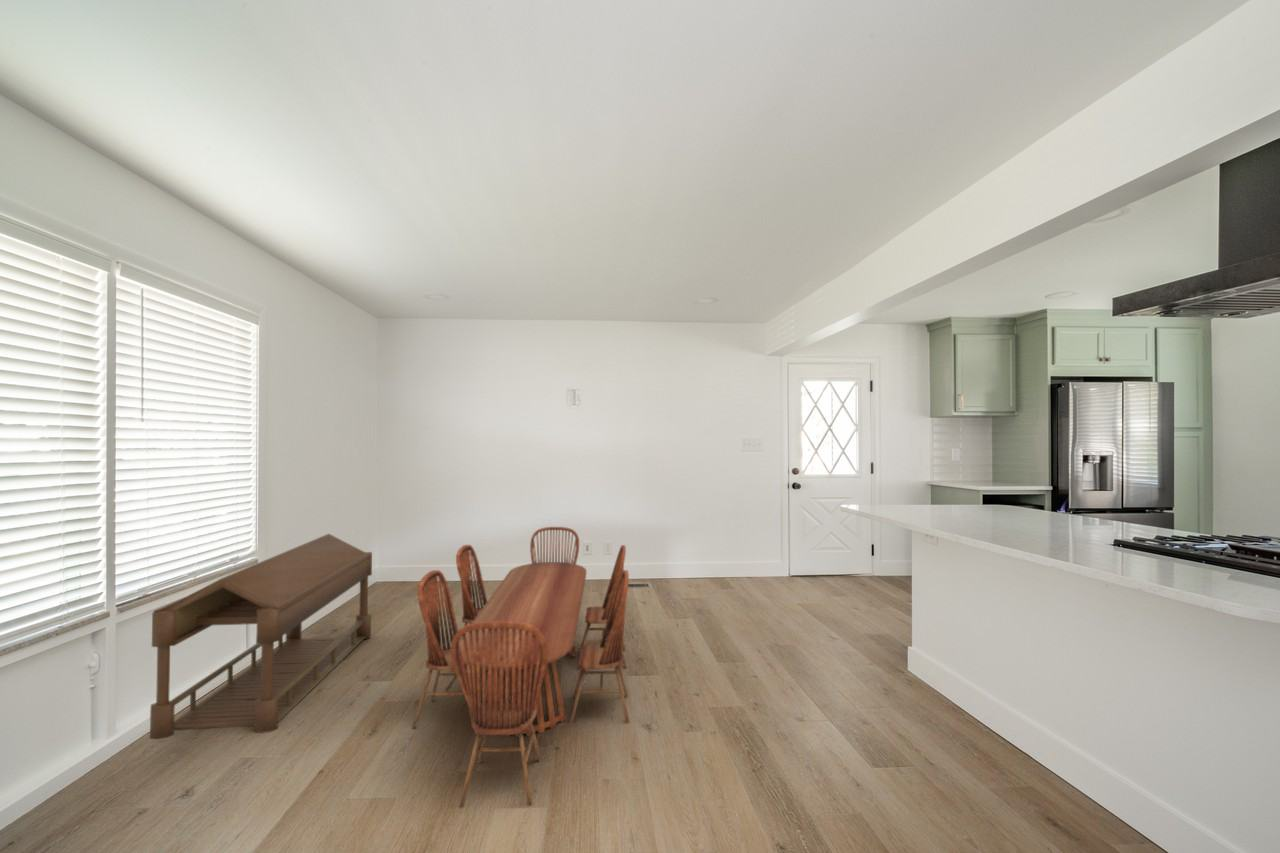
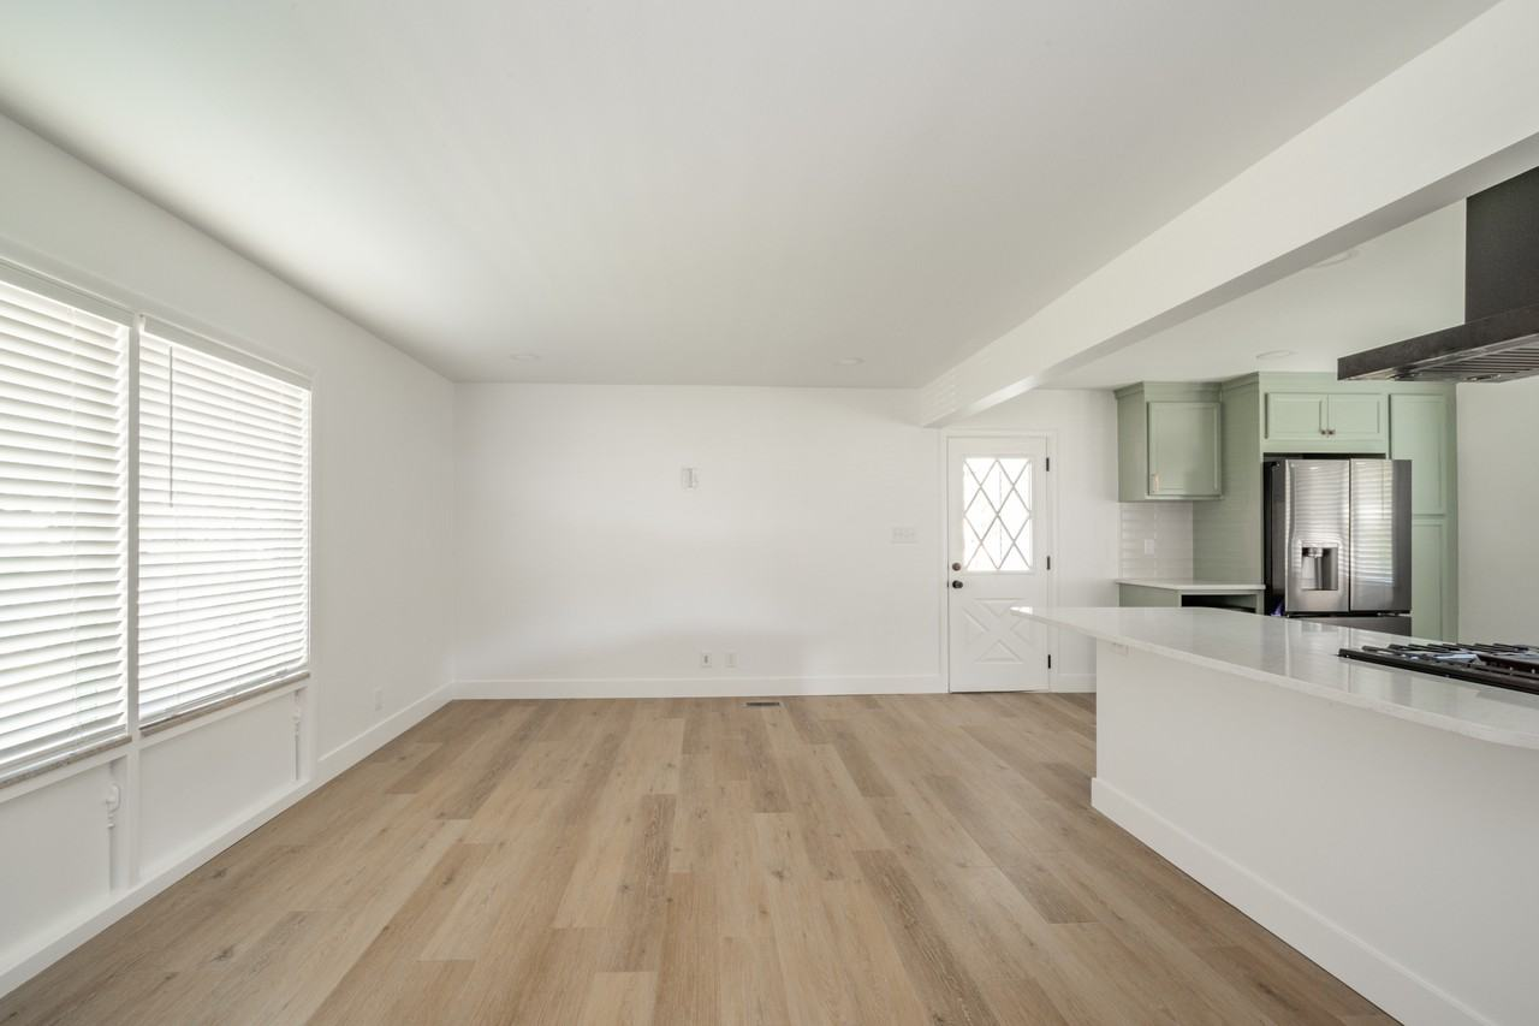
- dining set (536, 620)
- bench (283, 614)
